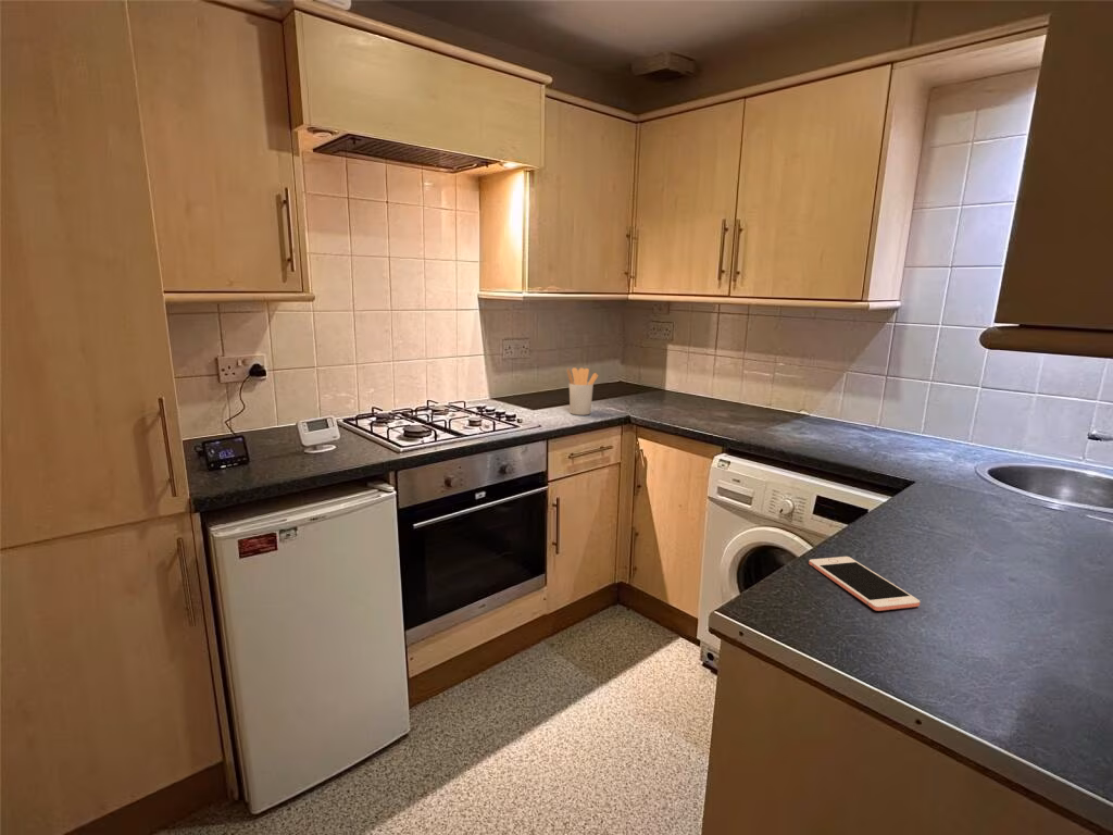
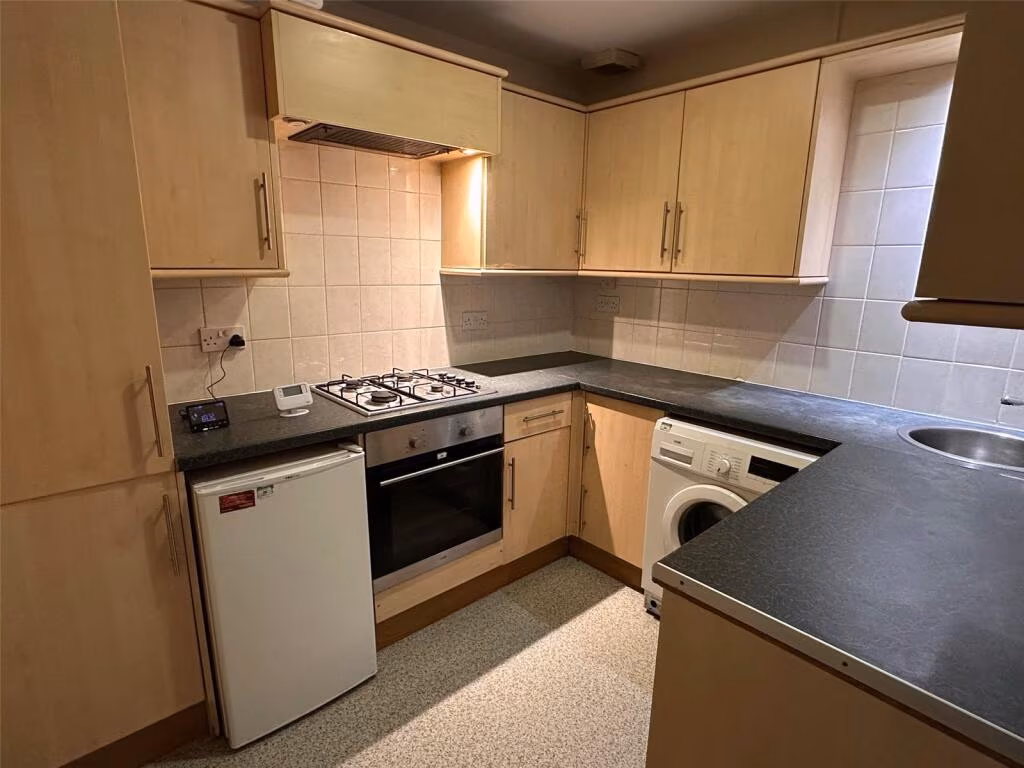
- cell phone (860, 581)
- utensil holder (580, 389)
